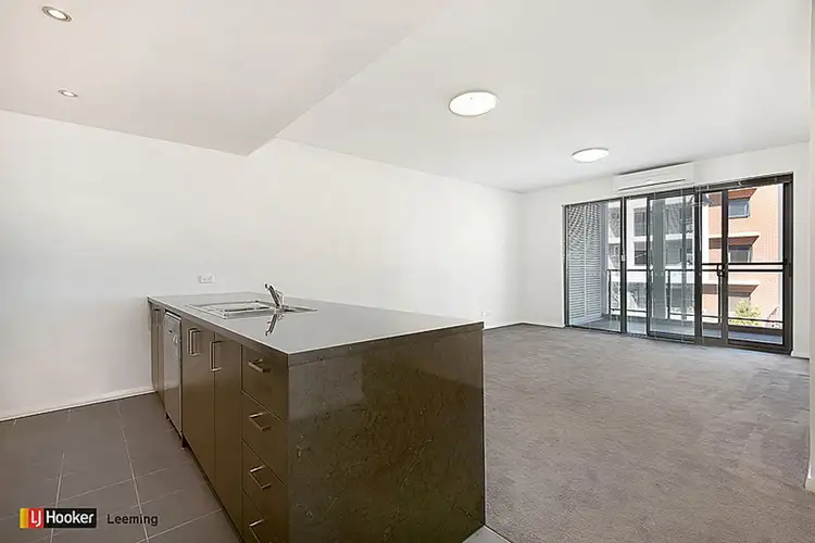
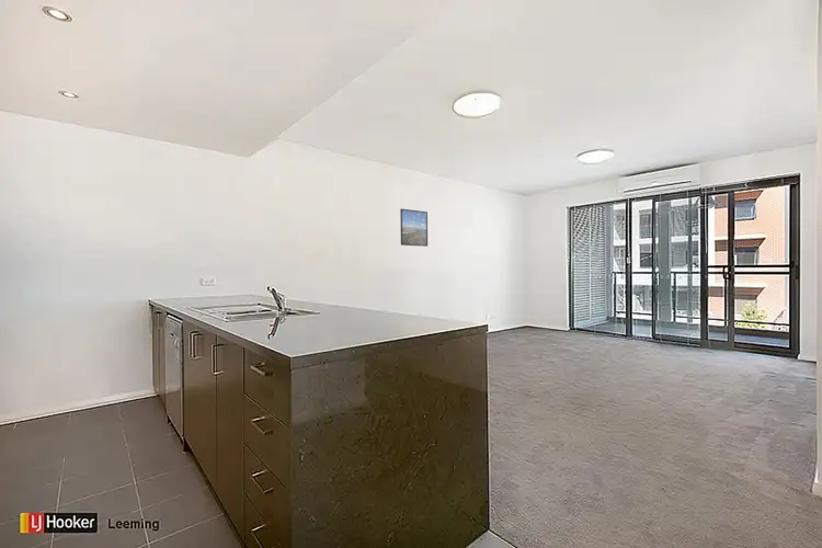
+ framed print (414, 228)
